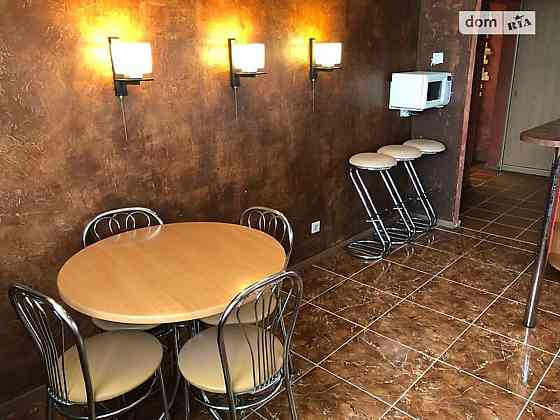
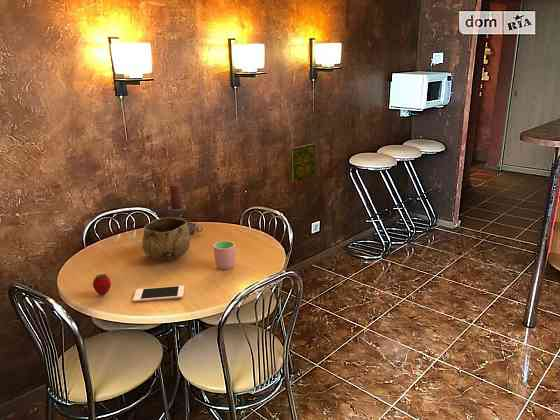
+ decorative tile (303, 162)
+ decorative bowl (166, 240)
+ fruit (102, 284)
+ candle holder (181, 208)
+ cell phone (159, 293)
+ cup (225, 254)
